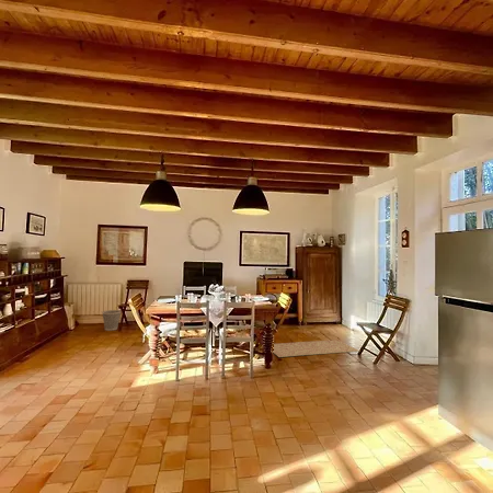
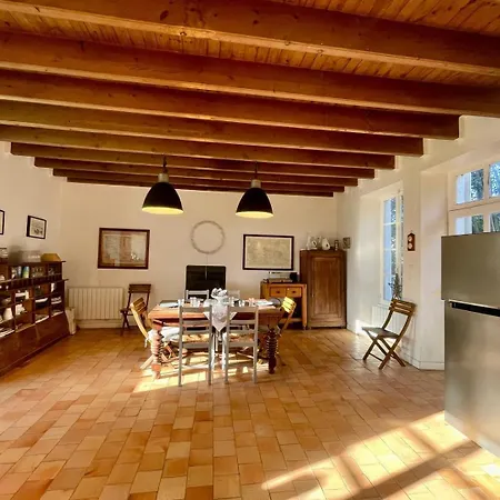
- rug (310, 347)
- wastebasket (111, 320)
